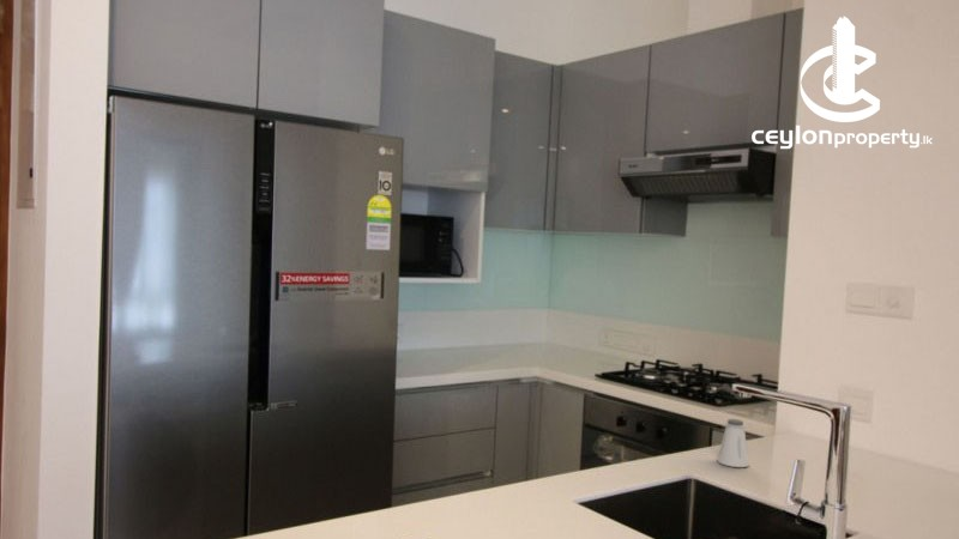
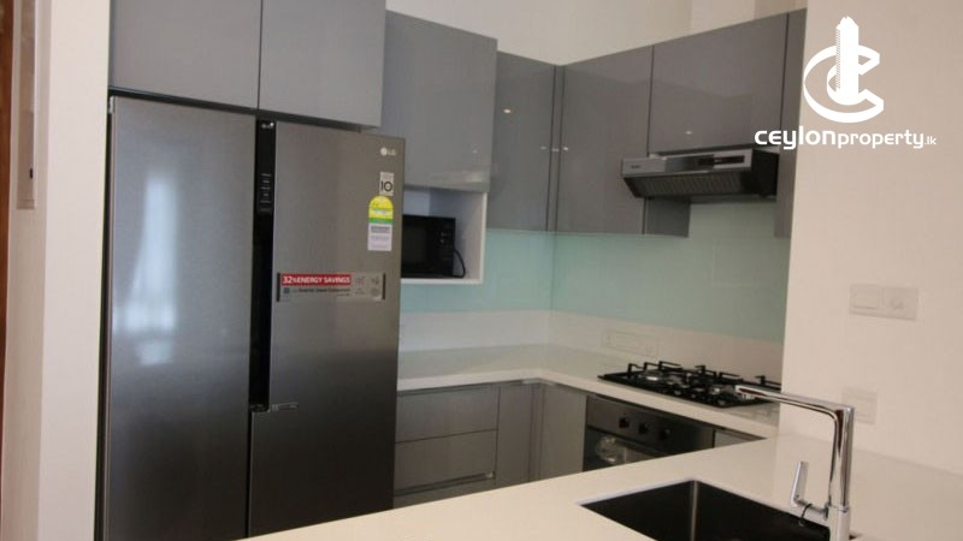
- saltshaker (734, 441)
